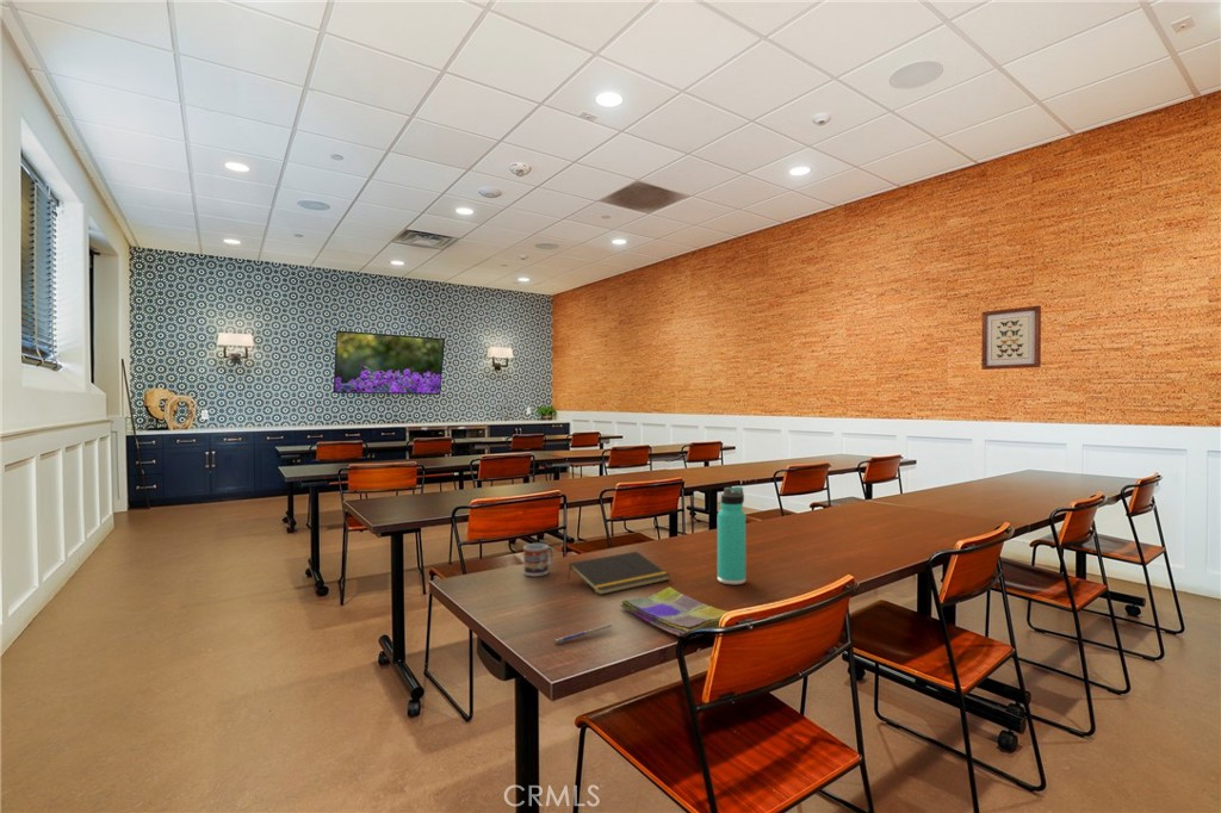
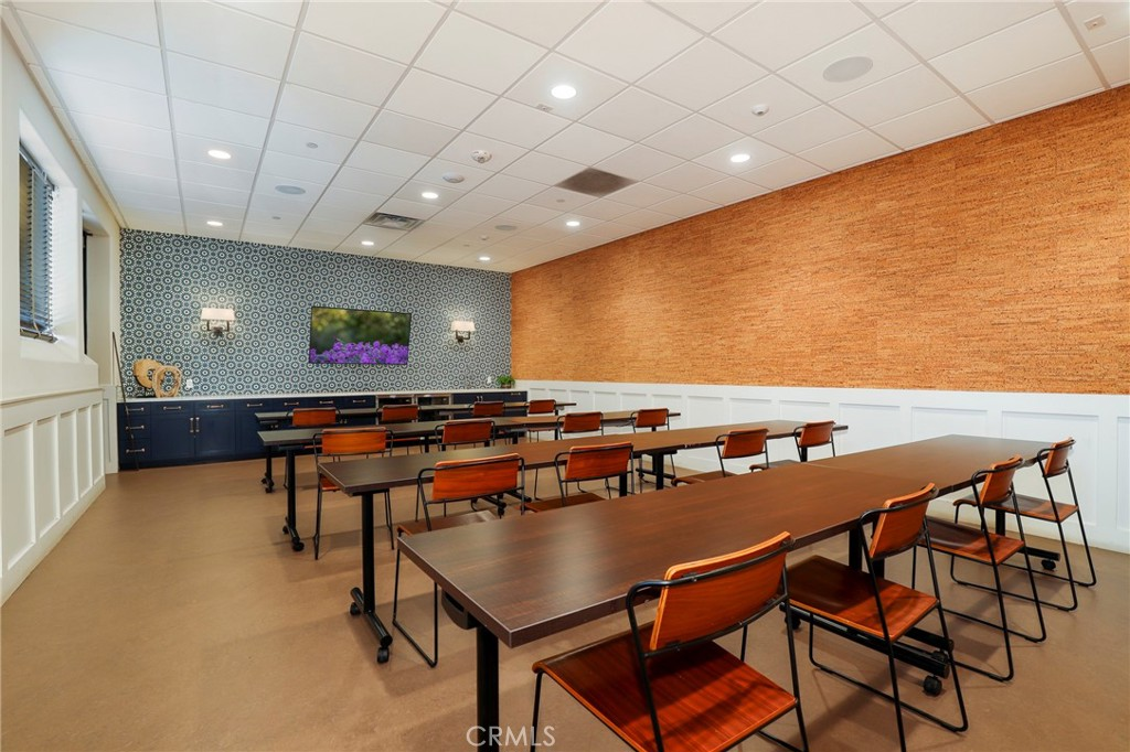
- dish towel (677, 609)
- notepad (619, 571)
- wall art (1010, 339)
- pen (584, 632)
- thermos bottle (731, 534)
- cup (539, 558)
